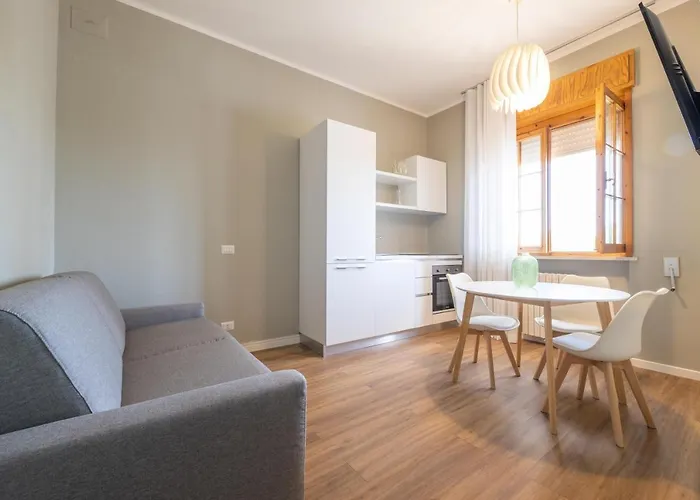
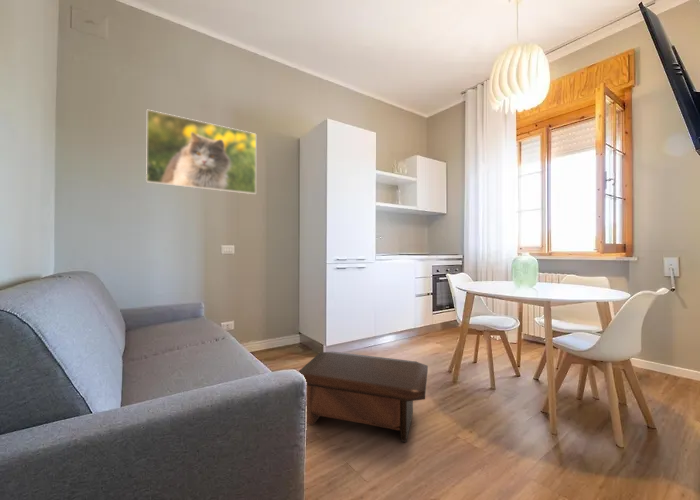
+ ottoman (364, 393)
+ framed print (206, 155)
